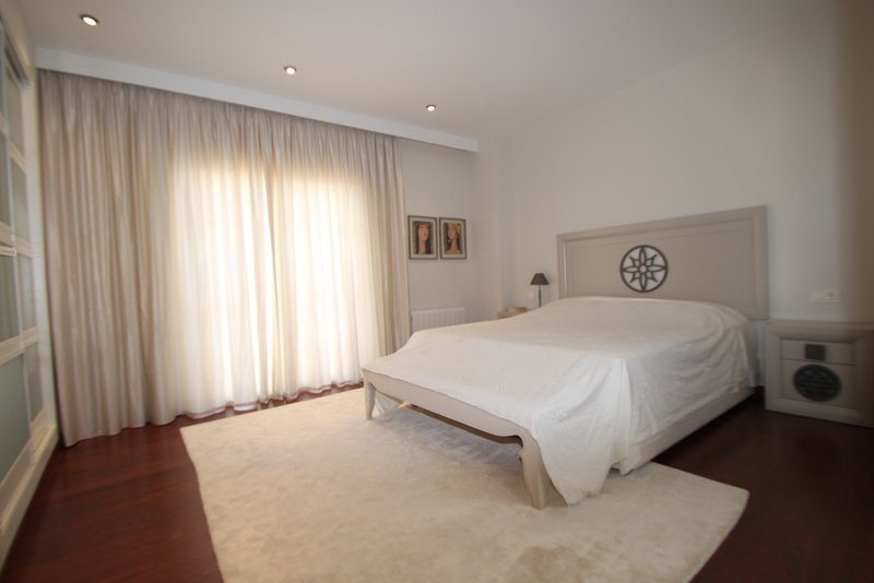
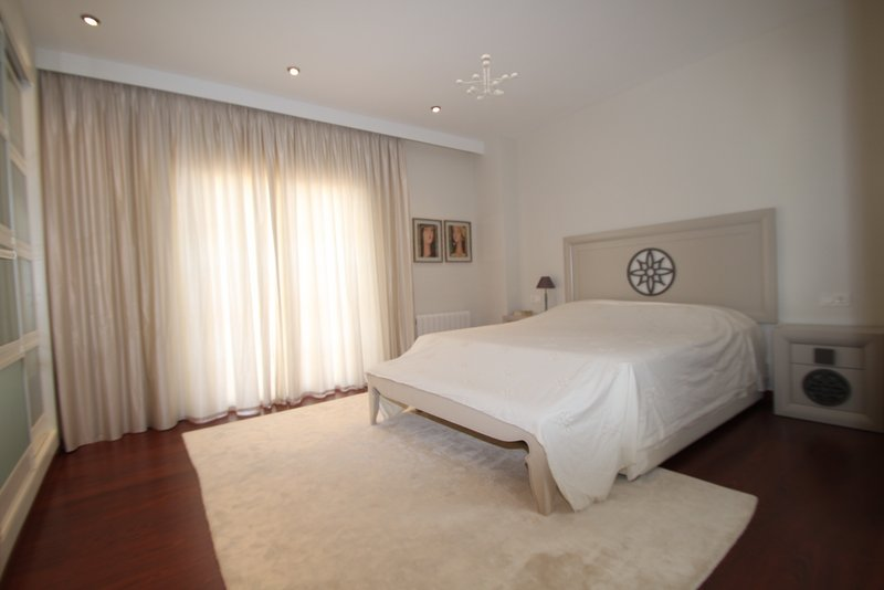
+ ceiling light fixture (486, 75)
